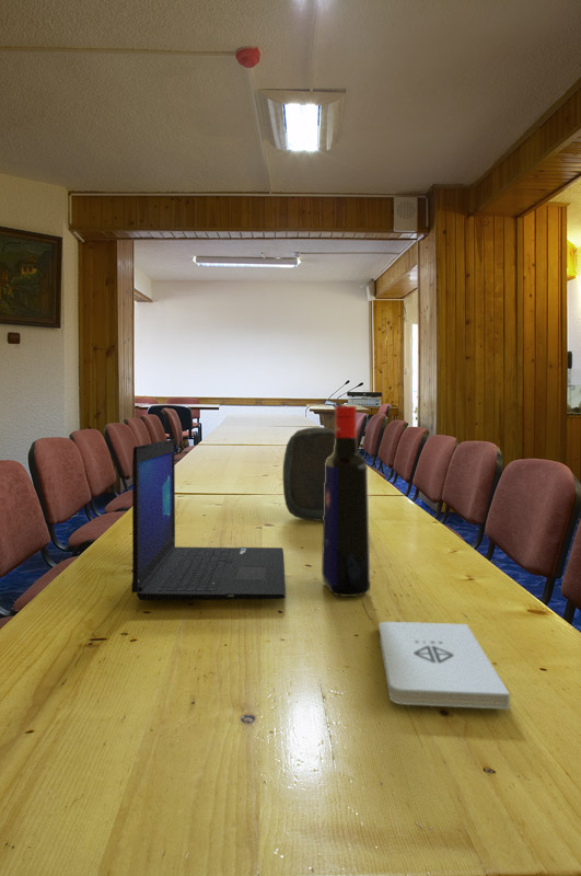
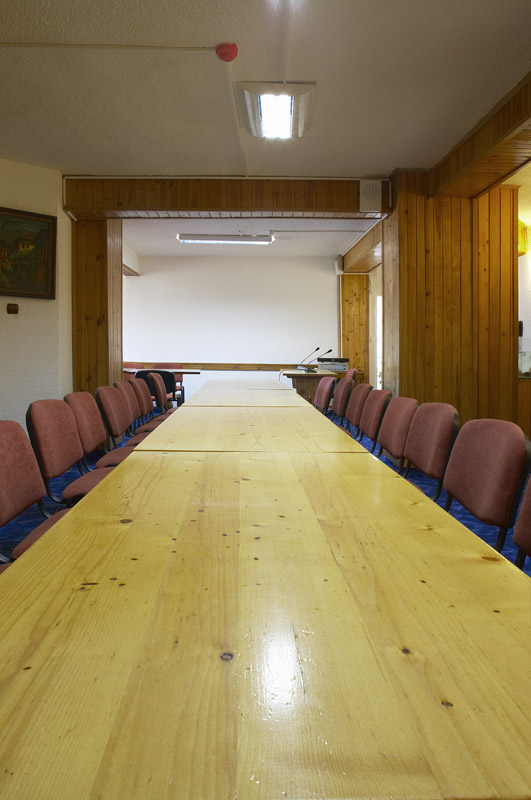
- rock (319, 472)
- laptop (219, 548)
- liquor bottle (345, 497)
- notepad (433, 658)
